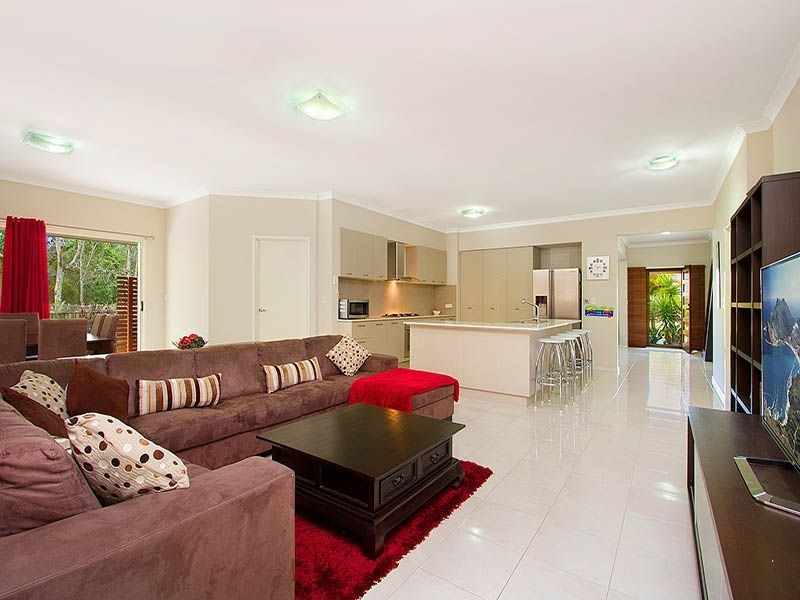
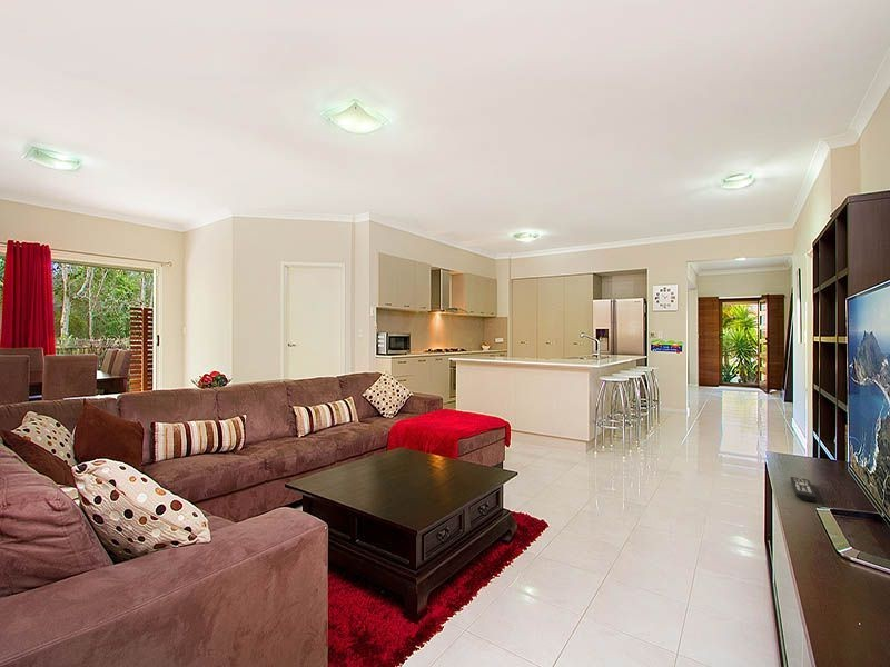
+ remote control (802, 488)
